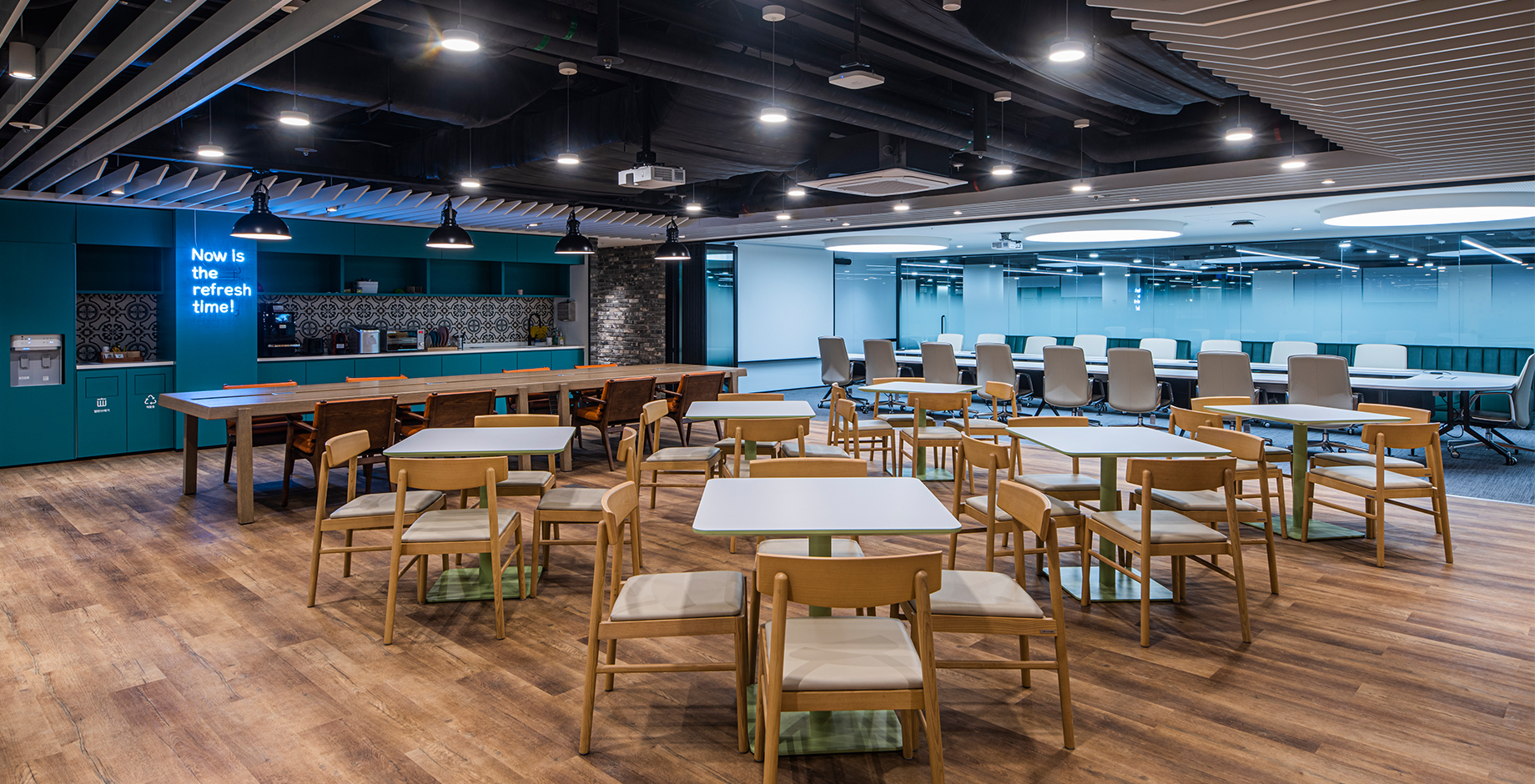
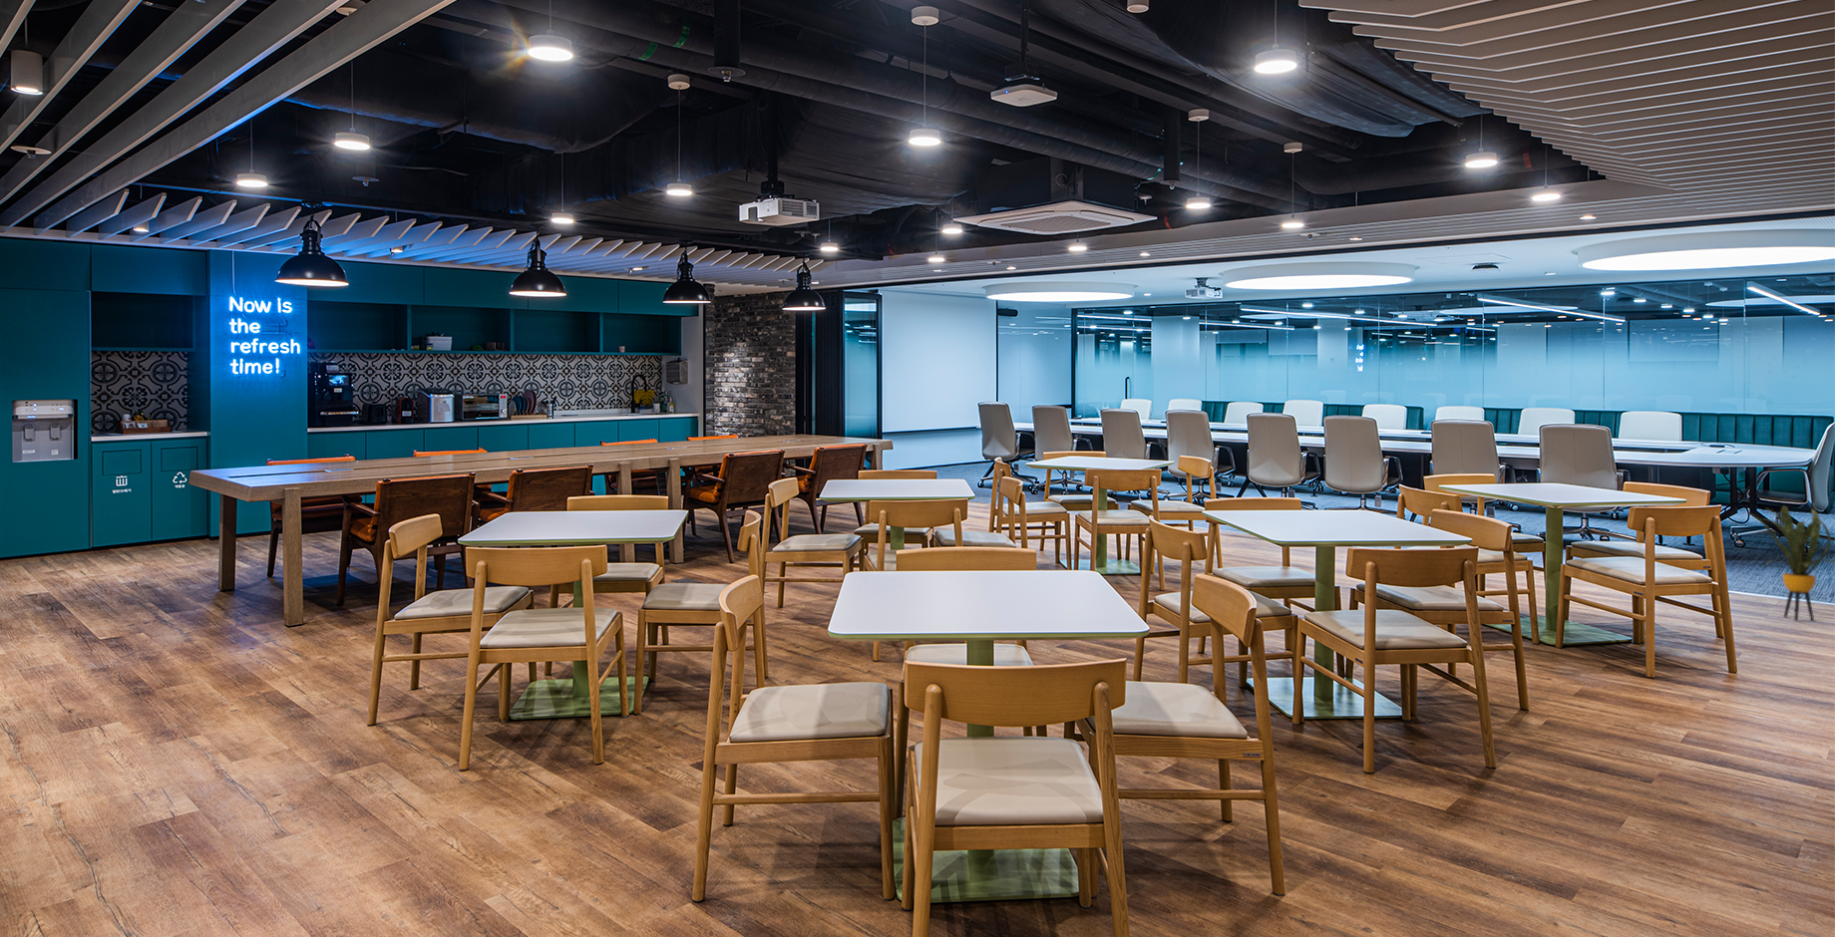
+ house plant (1791, 562)
